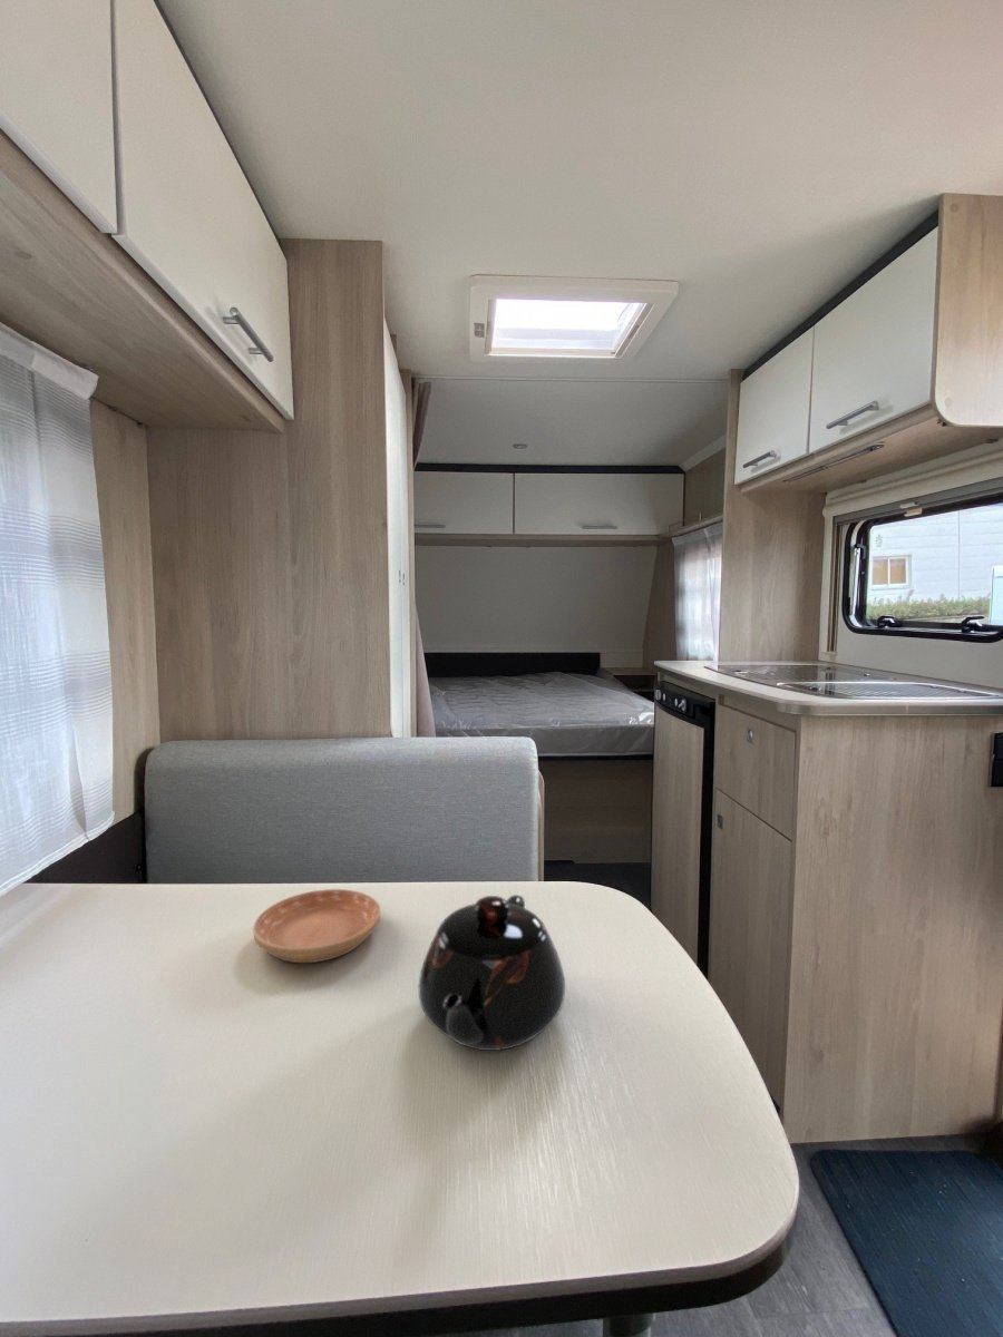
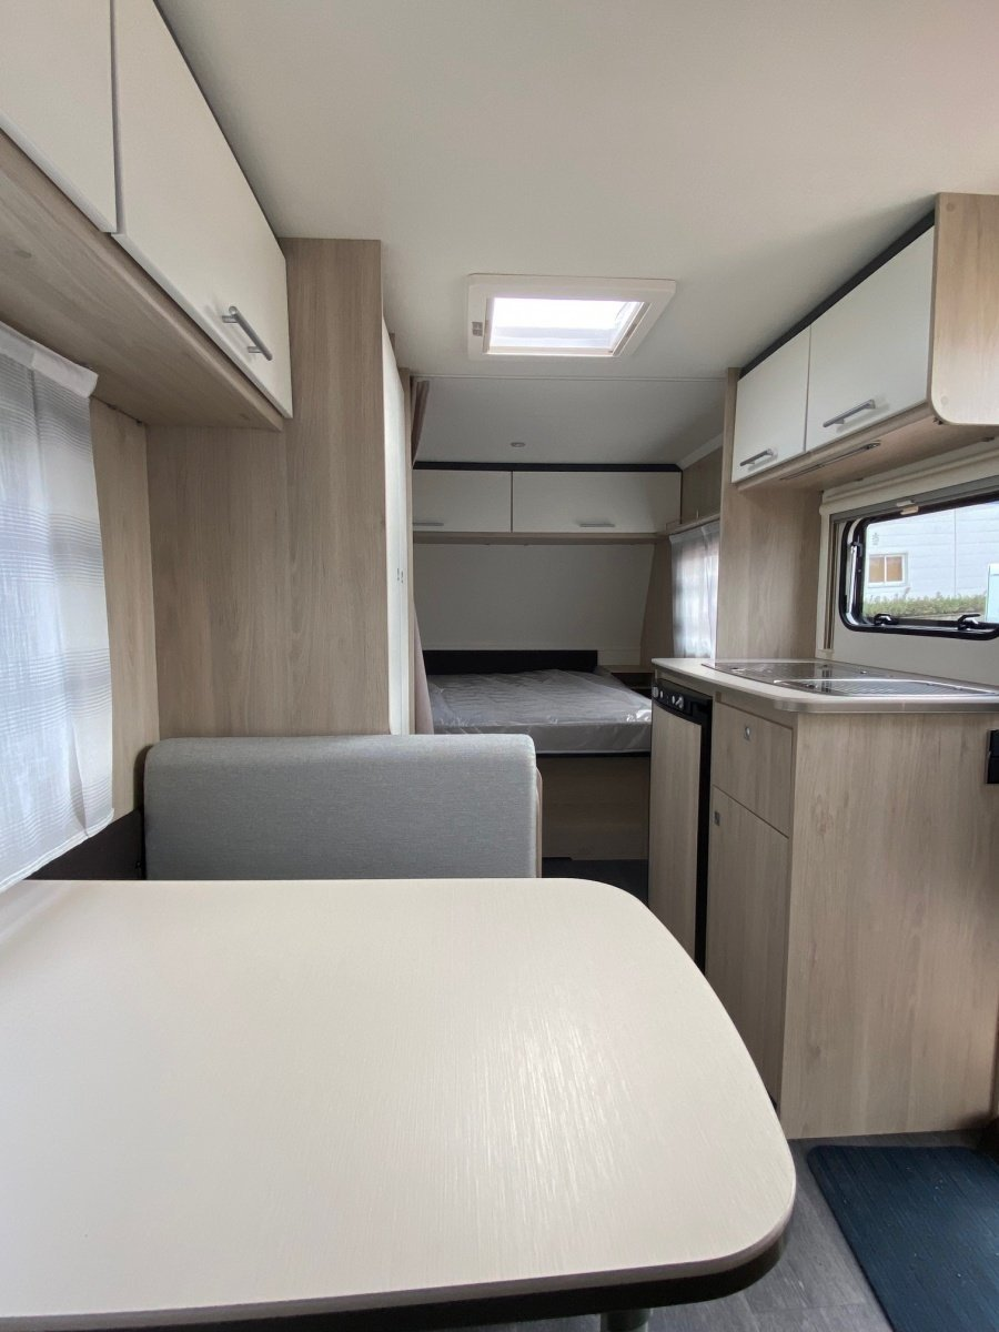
- saucer (319, 926)
- teapot (489, 963)
